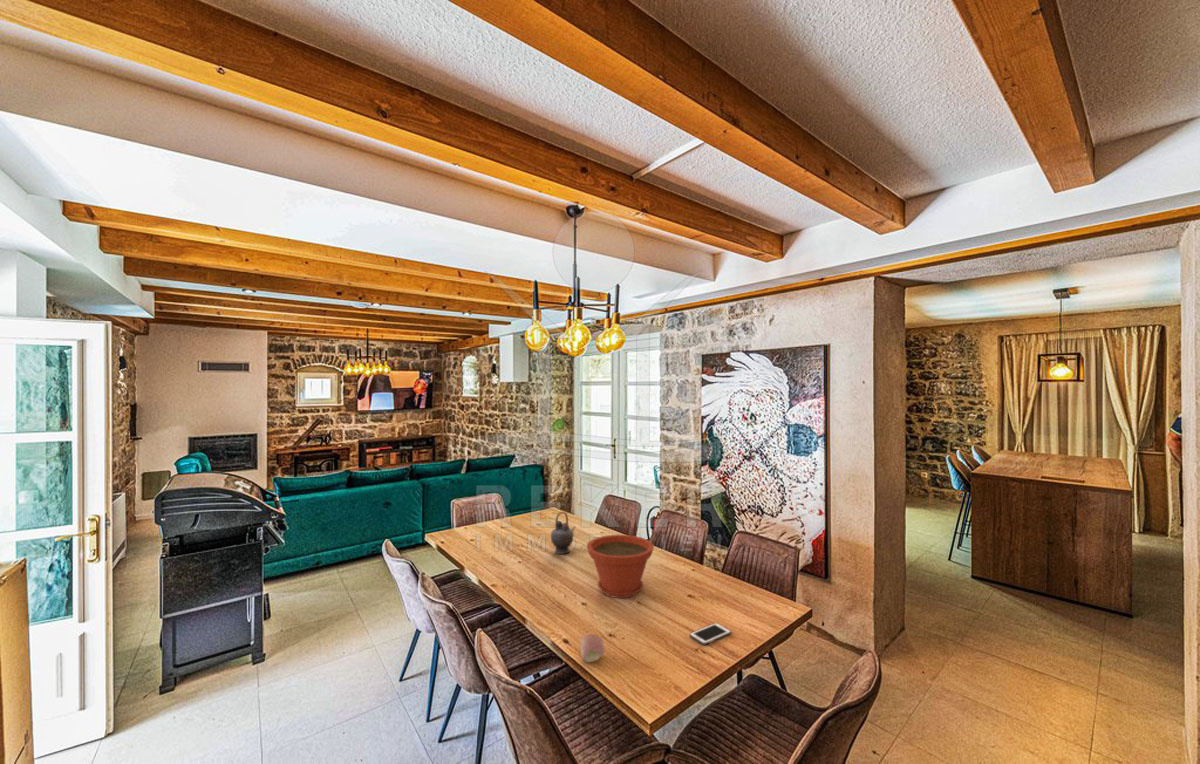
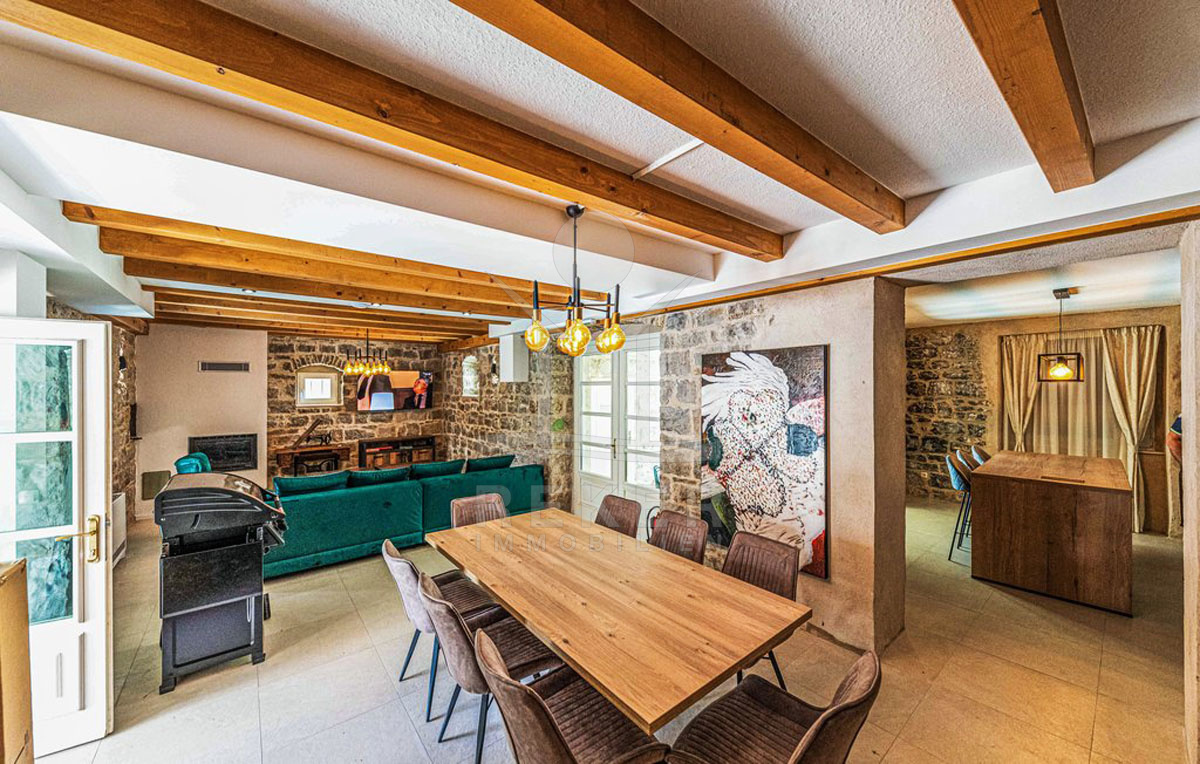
- teapot (564, 531)
- plant pot (620, 567)
- cell phone (710, 633)
- fruit (592, 647)
